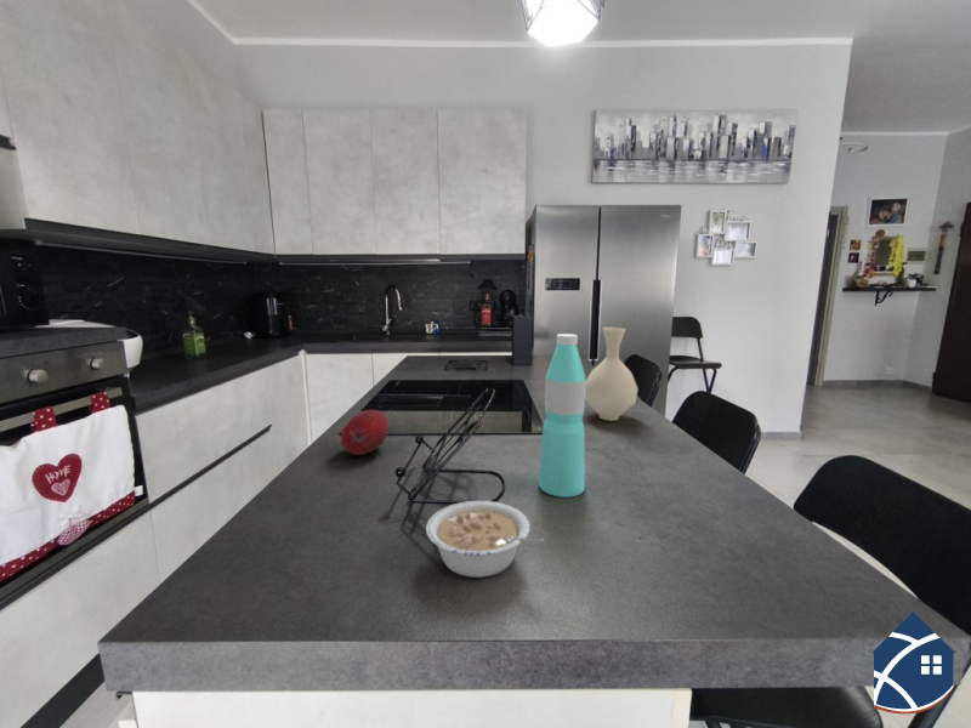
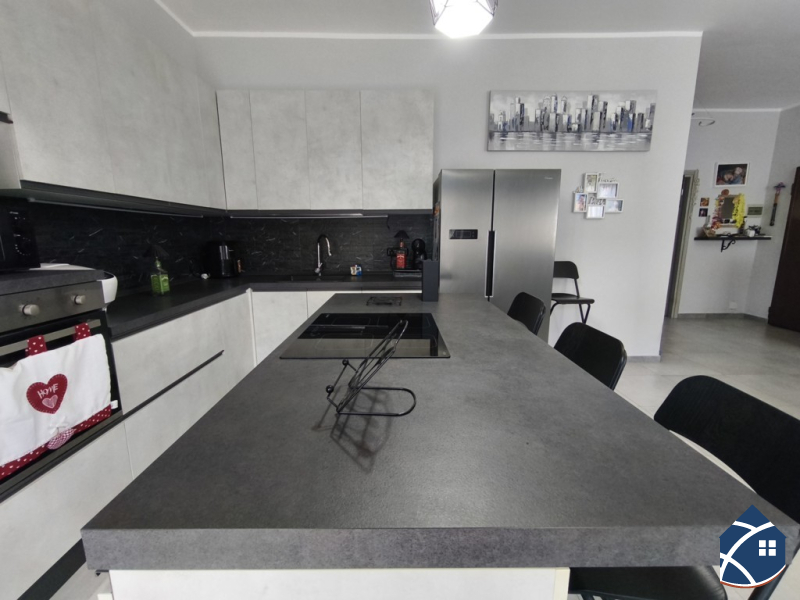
- fruit (365, 430)
- water bottle (563, 413)
- vase (611, 374)
- legume (482, 536)
